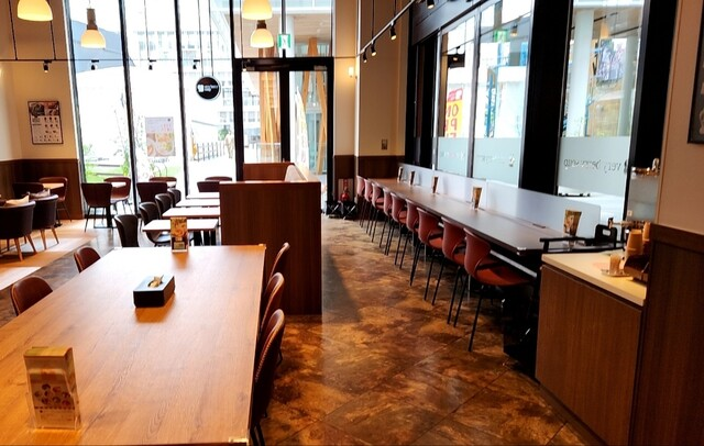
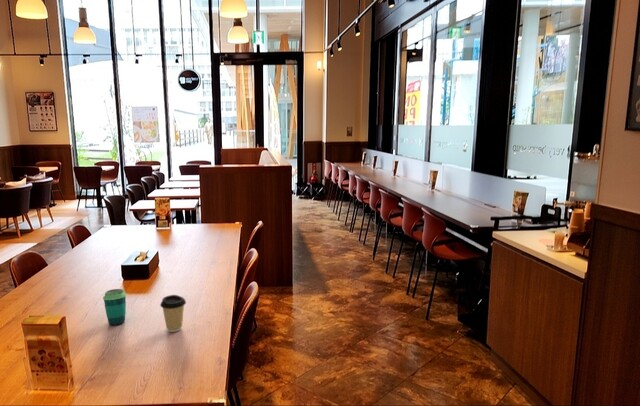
+ coffee cup (173, 313)
+ cup (115, 306)
